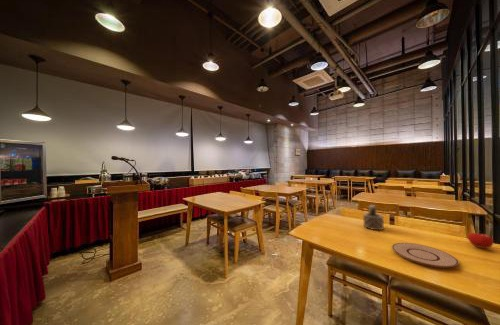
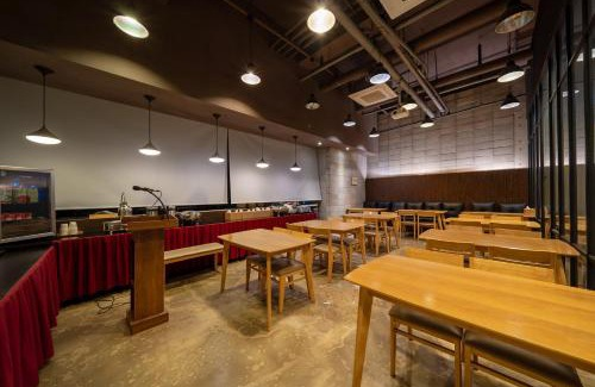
- succulent plant (373, 216)
- fruit (480, 239)
- plate (422, 254)
